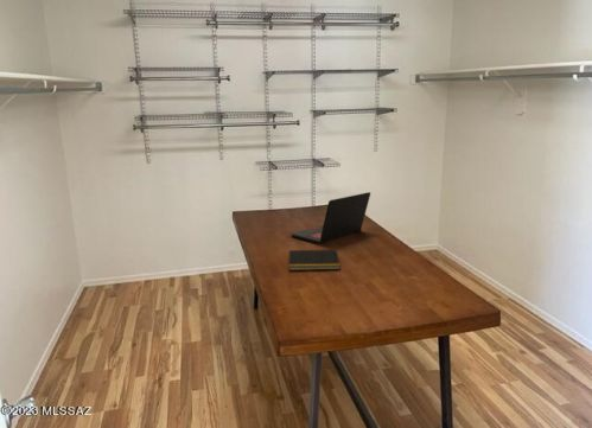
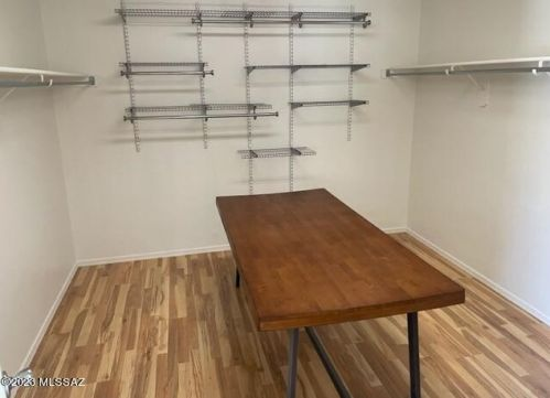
- laptop (330, 213)
- notepad (313, 258)
